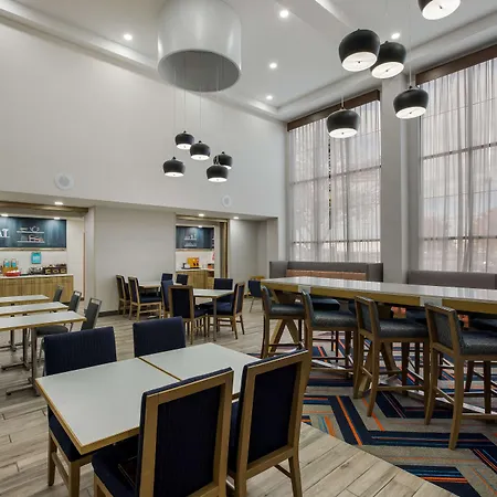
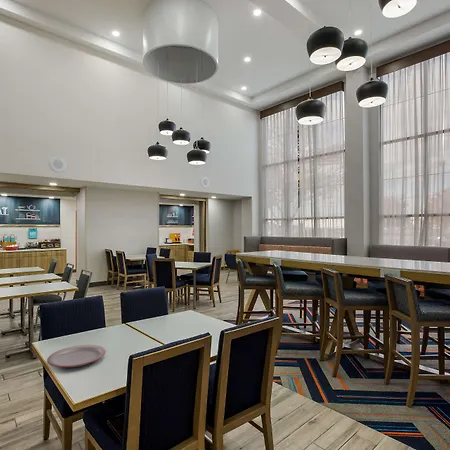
+ plate (77, 356)
